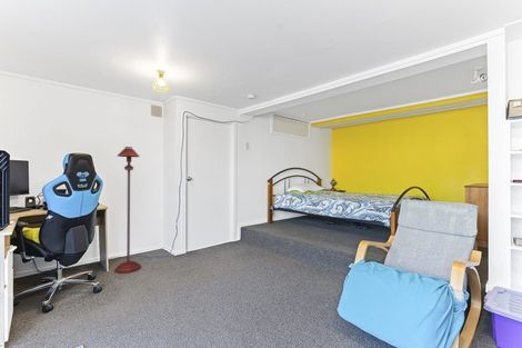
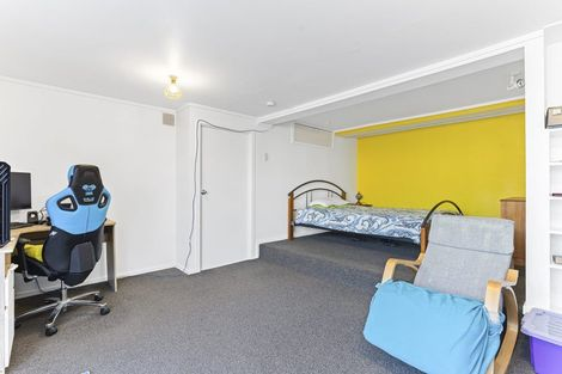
- floor lamp (128, 207)
